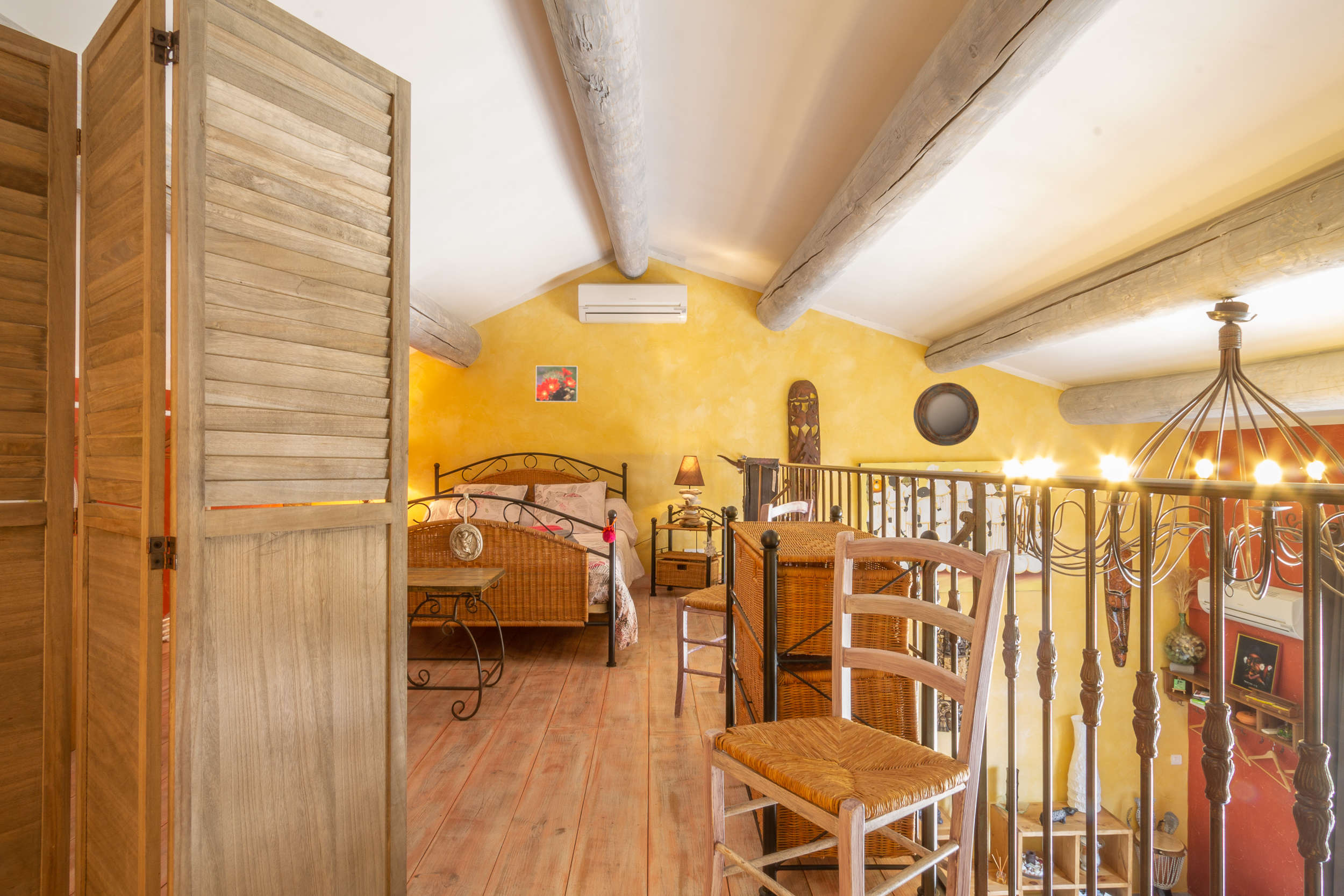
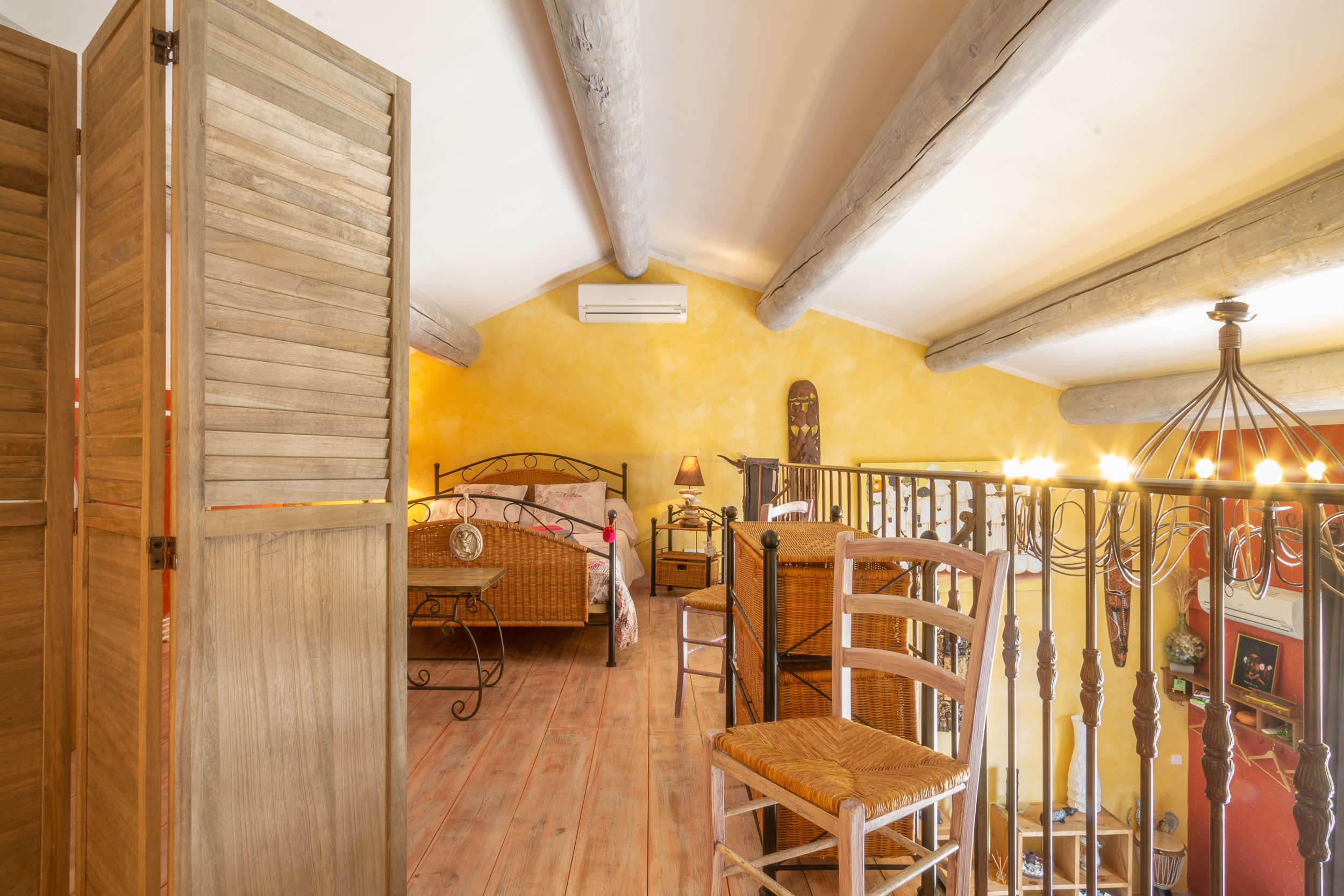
- home mirror (946, 414)
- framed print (556, 384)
